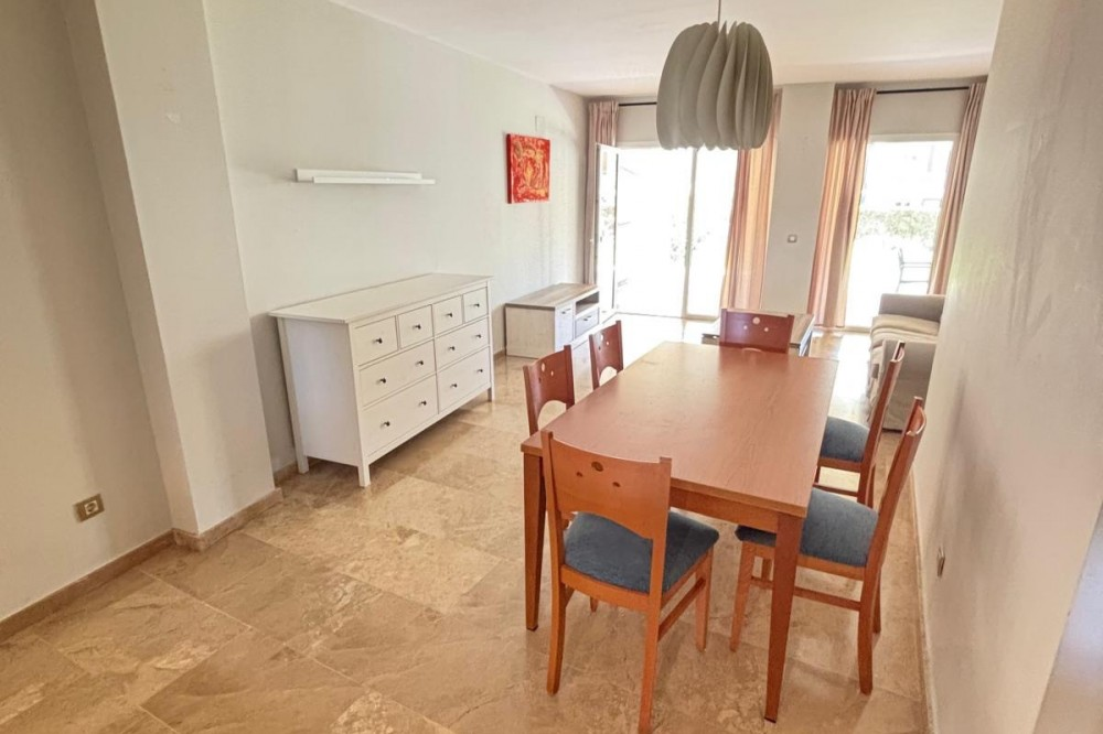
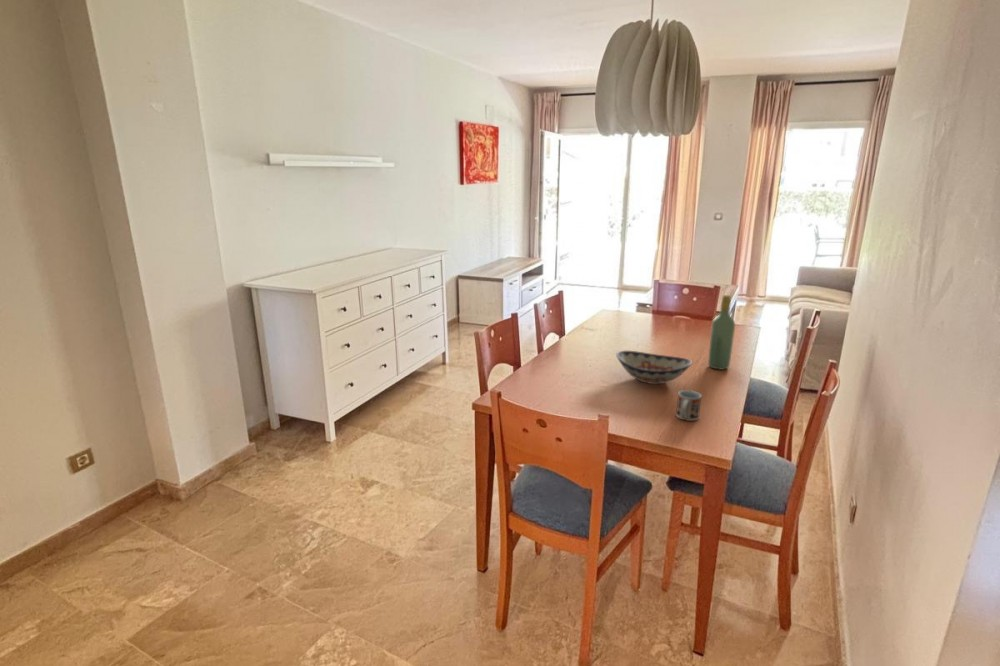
+ cup (687, 406)
+ decorative bowl (652, 368)
+ wine bottle (722, 331)
